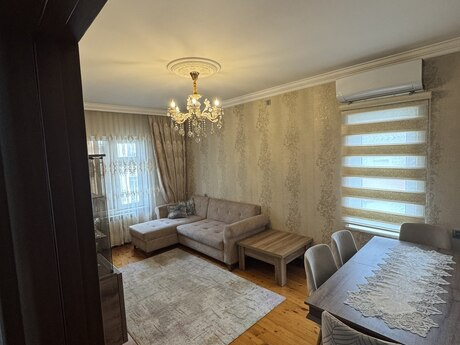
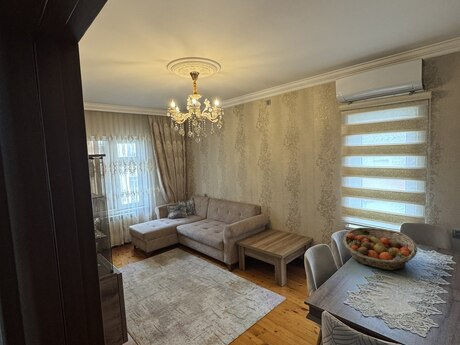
+ fruit basket (377, 247)
